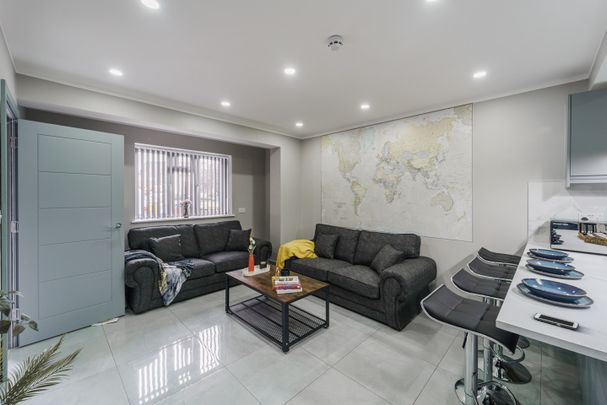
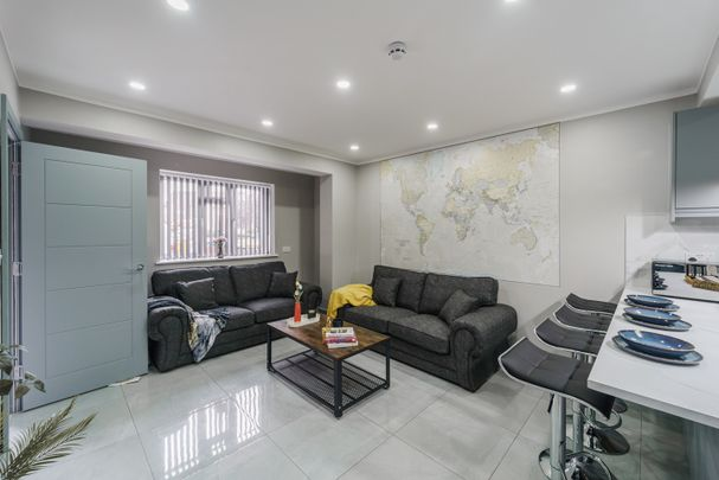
- cell phone (555, 321)
